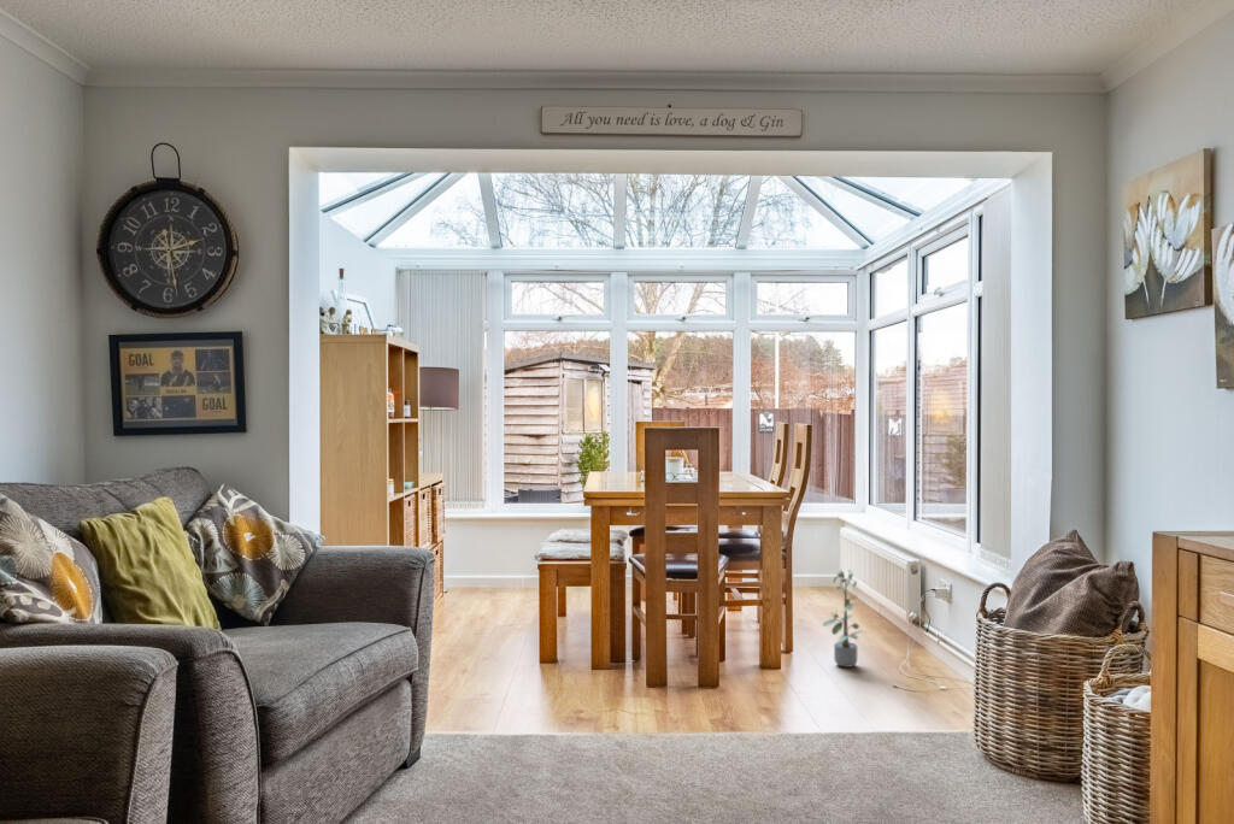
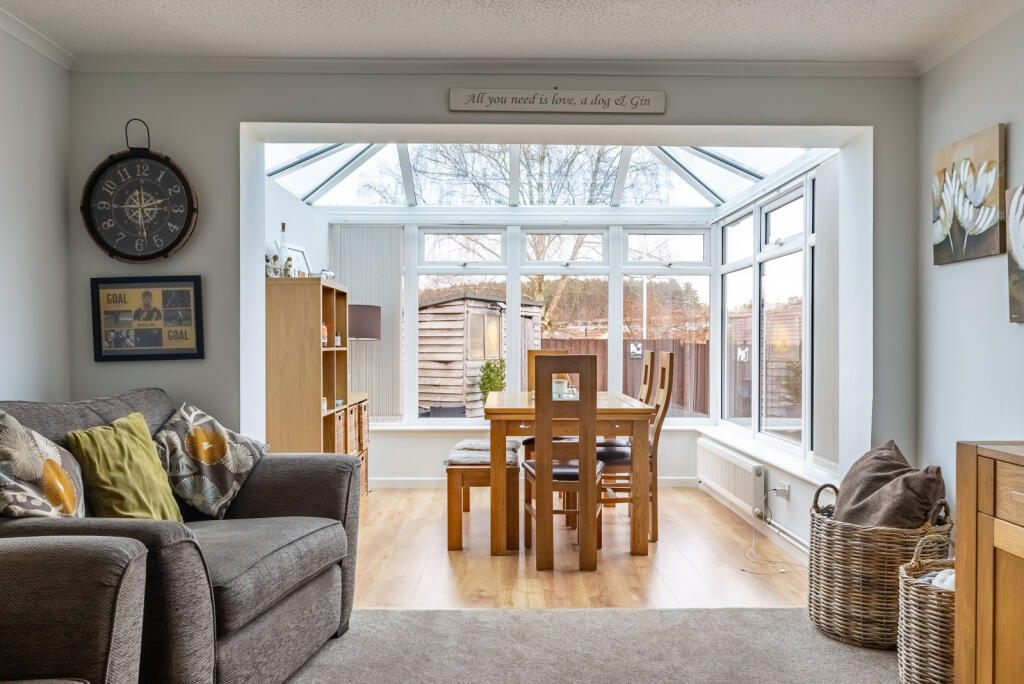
- potted plant (845, 618)
